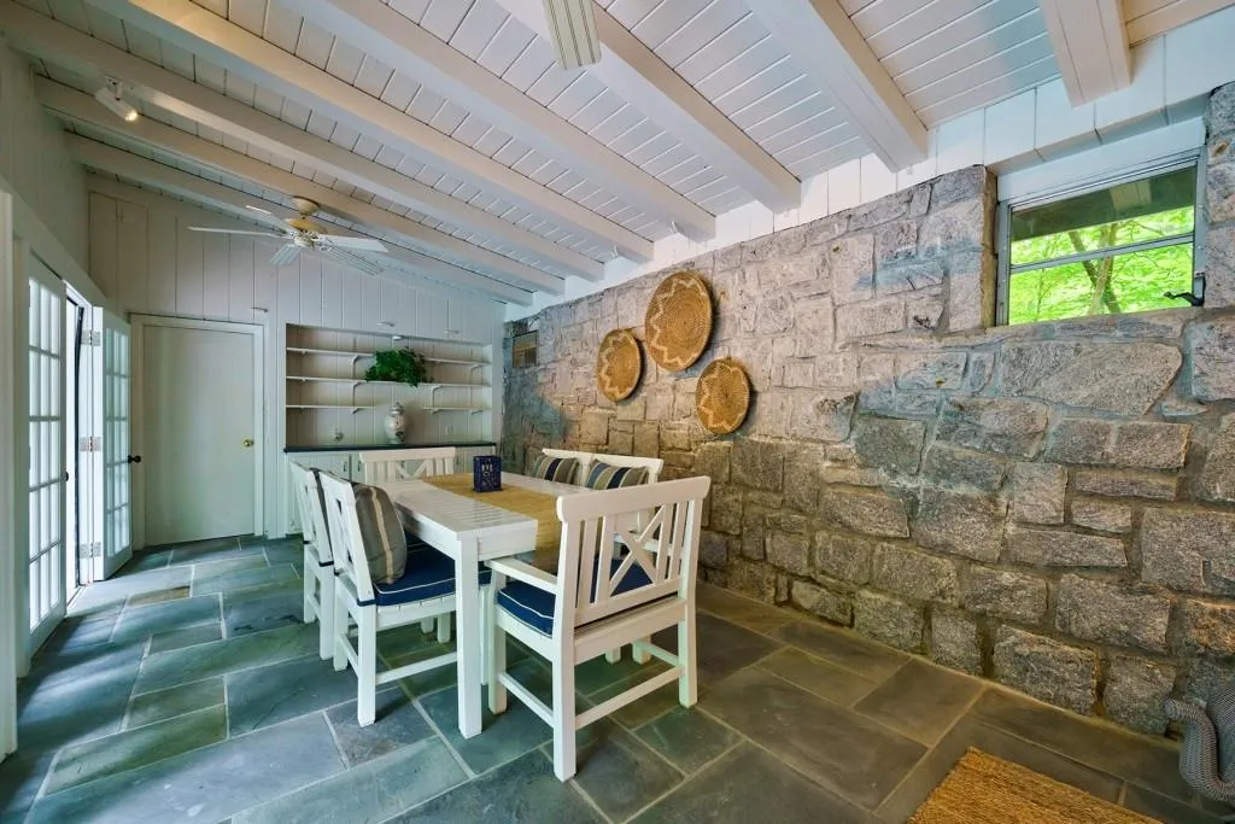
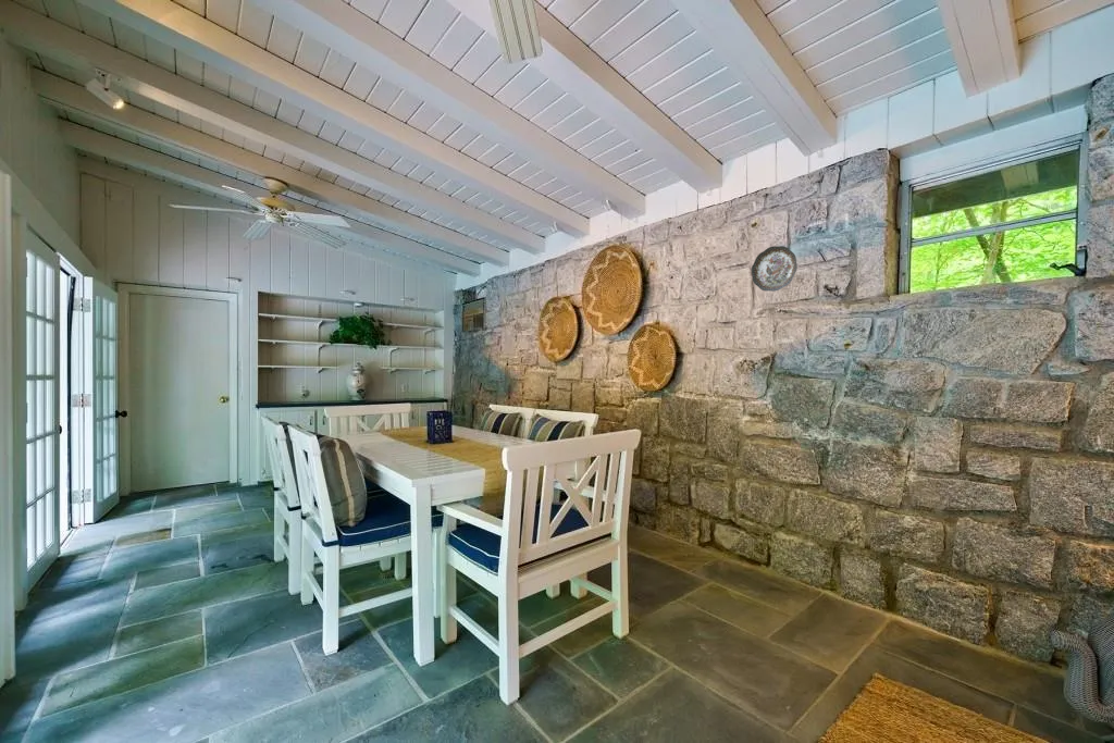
+ decorative plate (773, 269)
